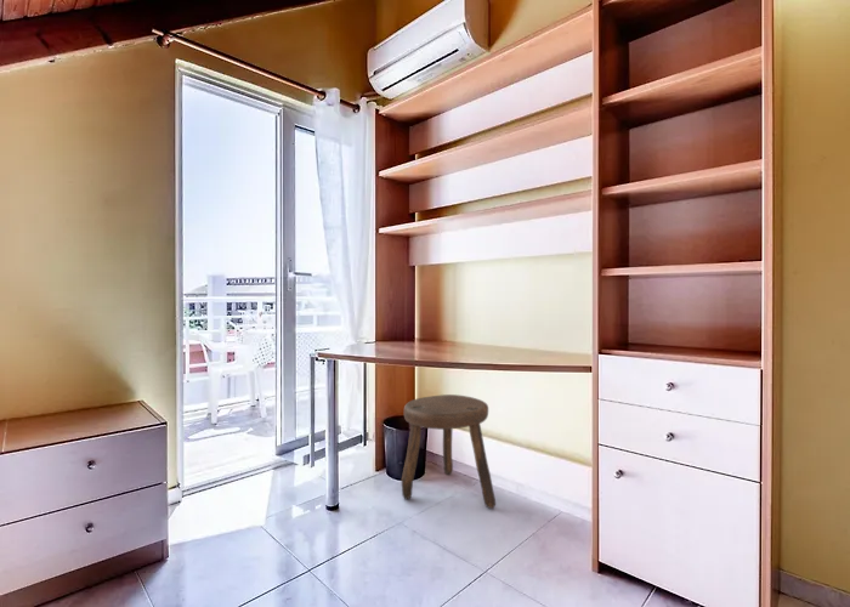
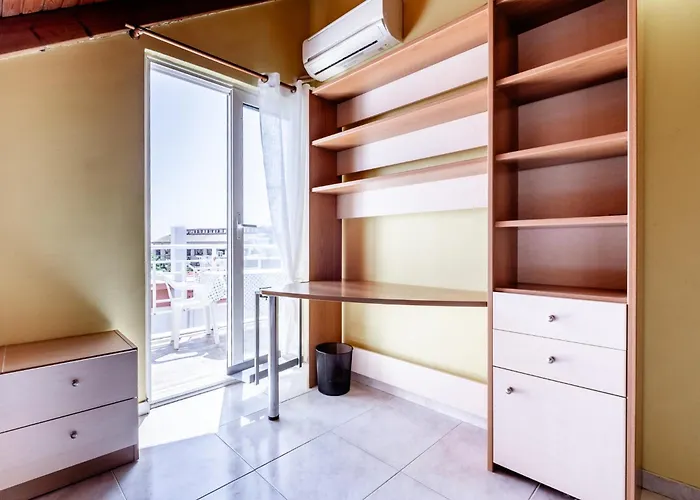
- stool (450, 449)
